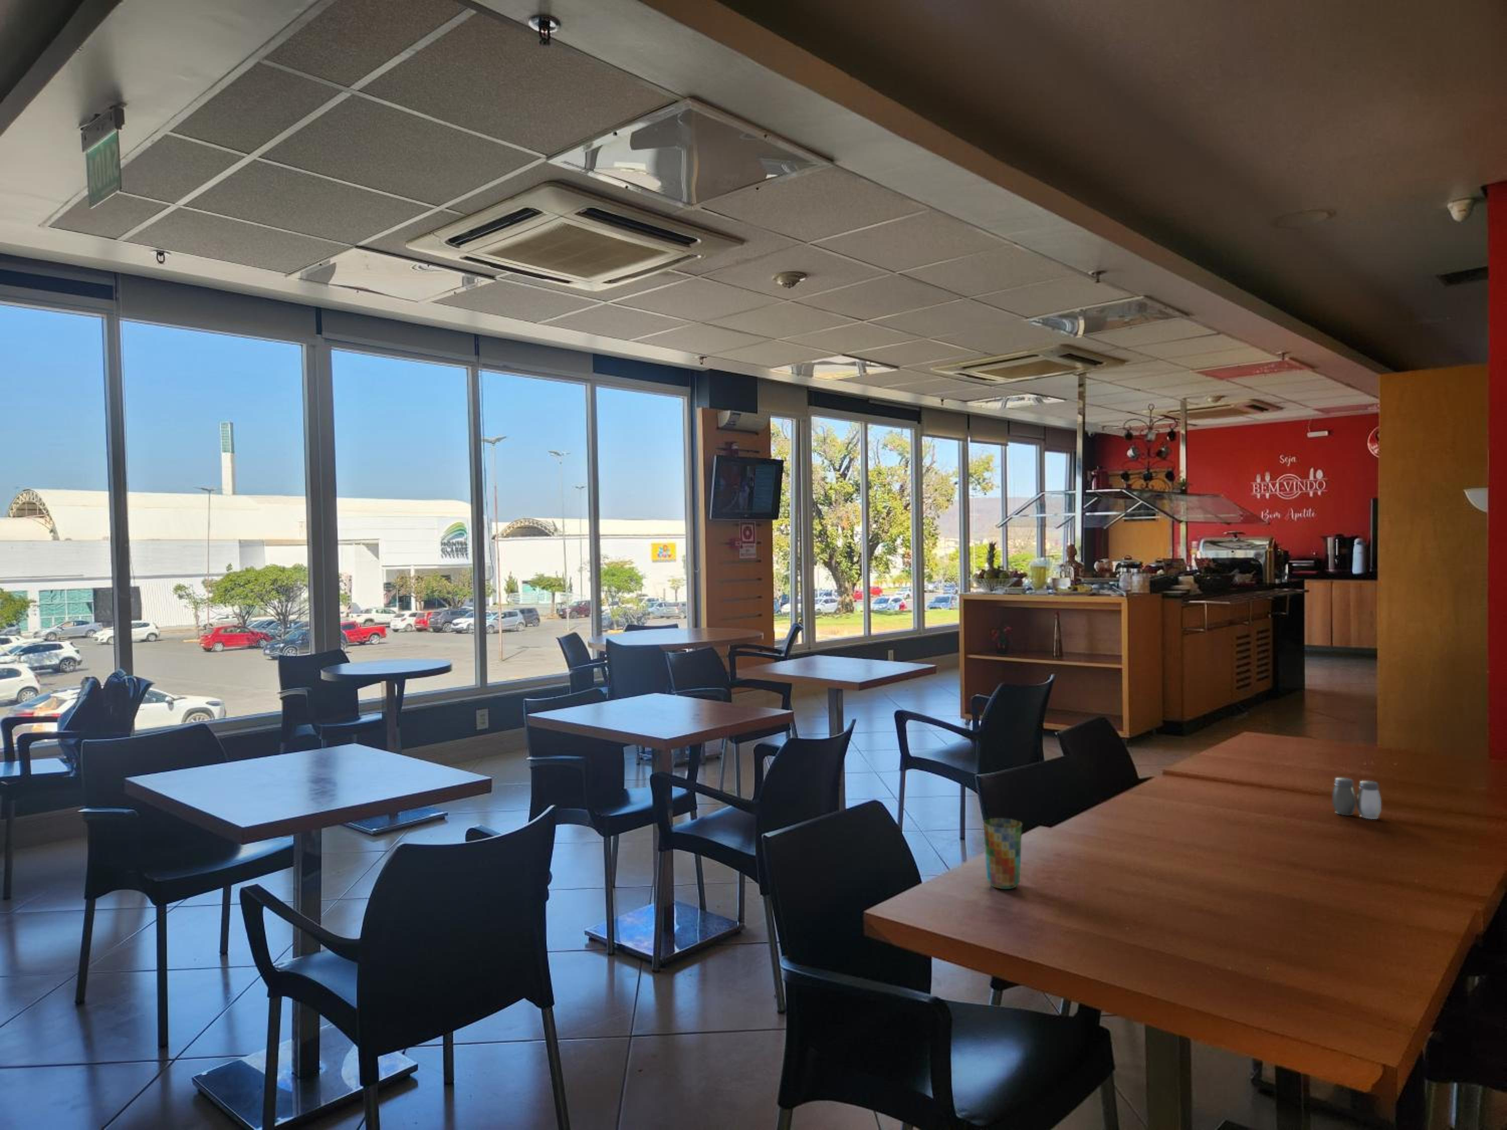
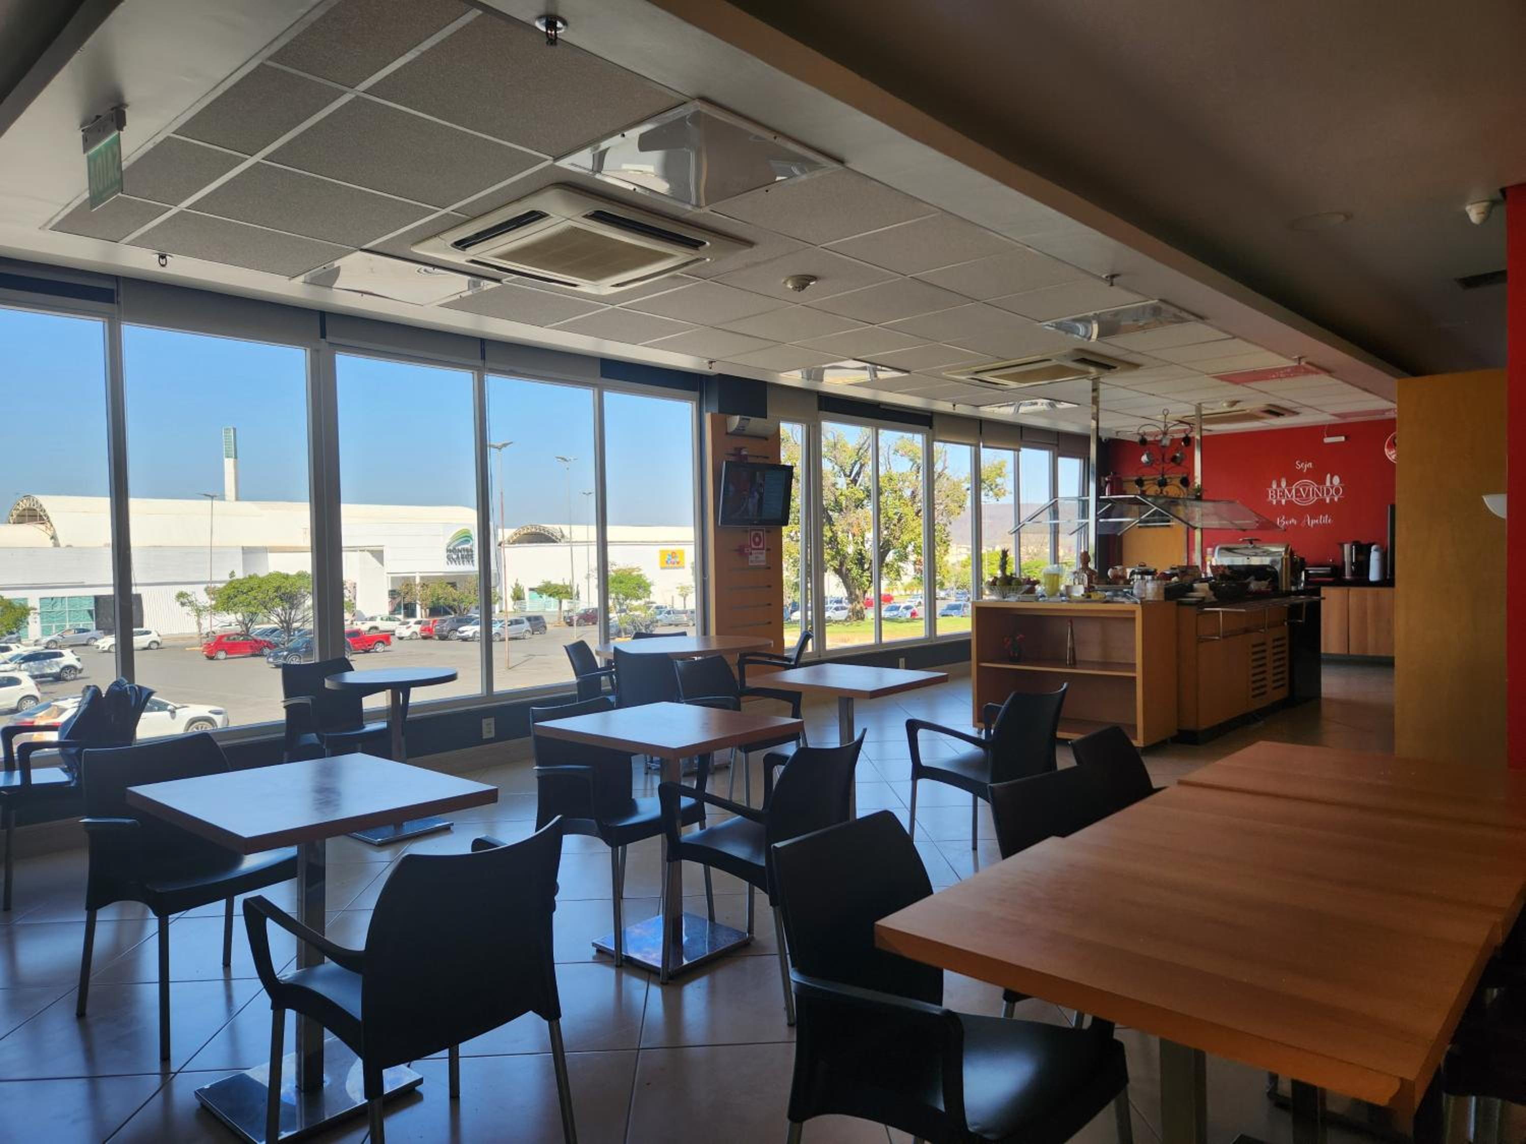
- cup (1003, 853)
- salt and pepper shaker (1356, 796)
